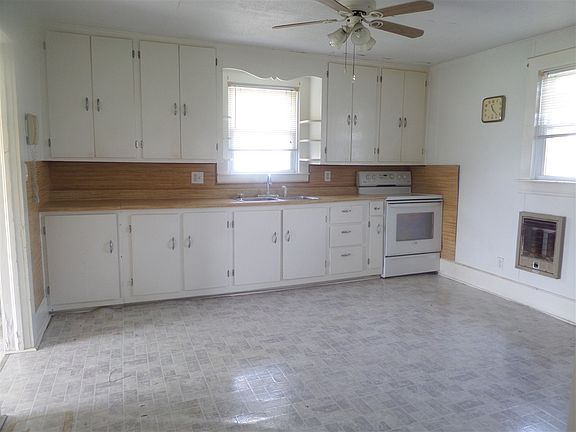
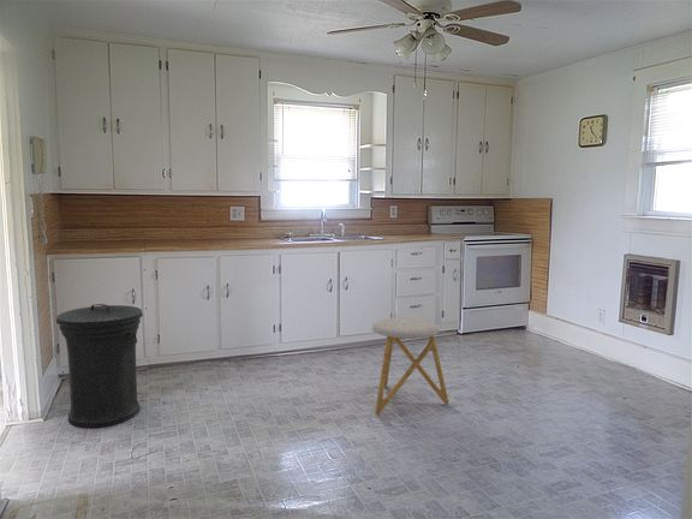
+ trash can (102, 359)
+ stool (407, 370)
